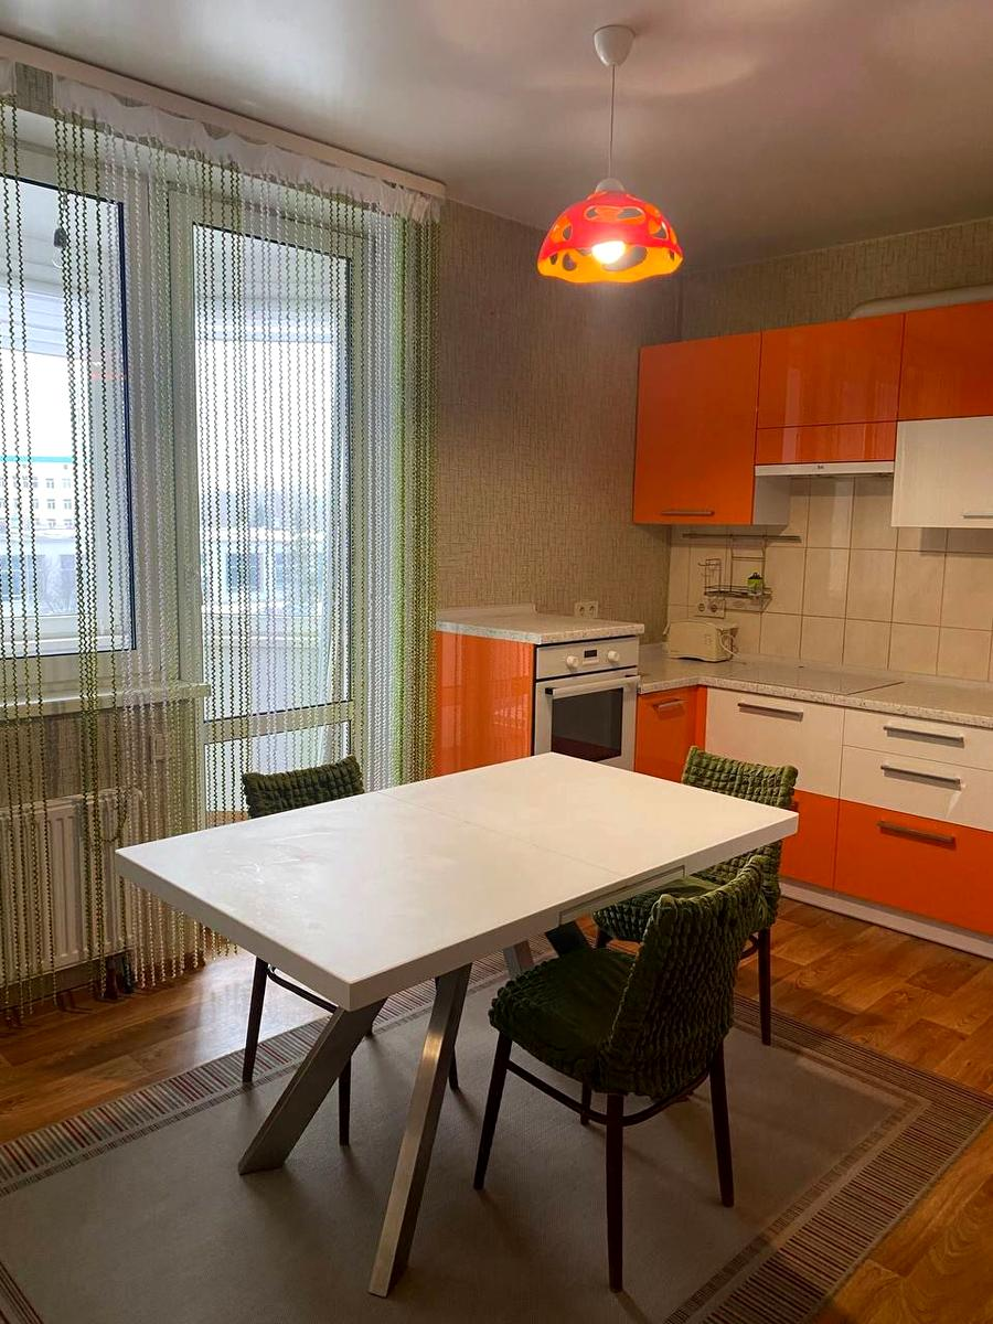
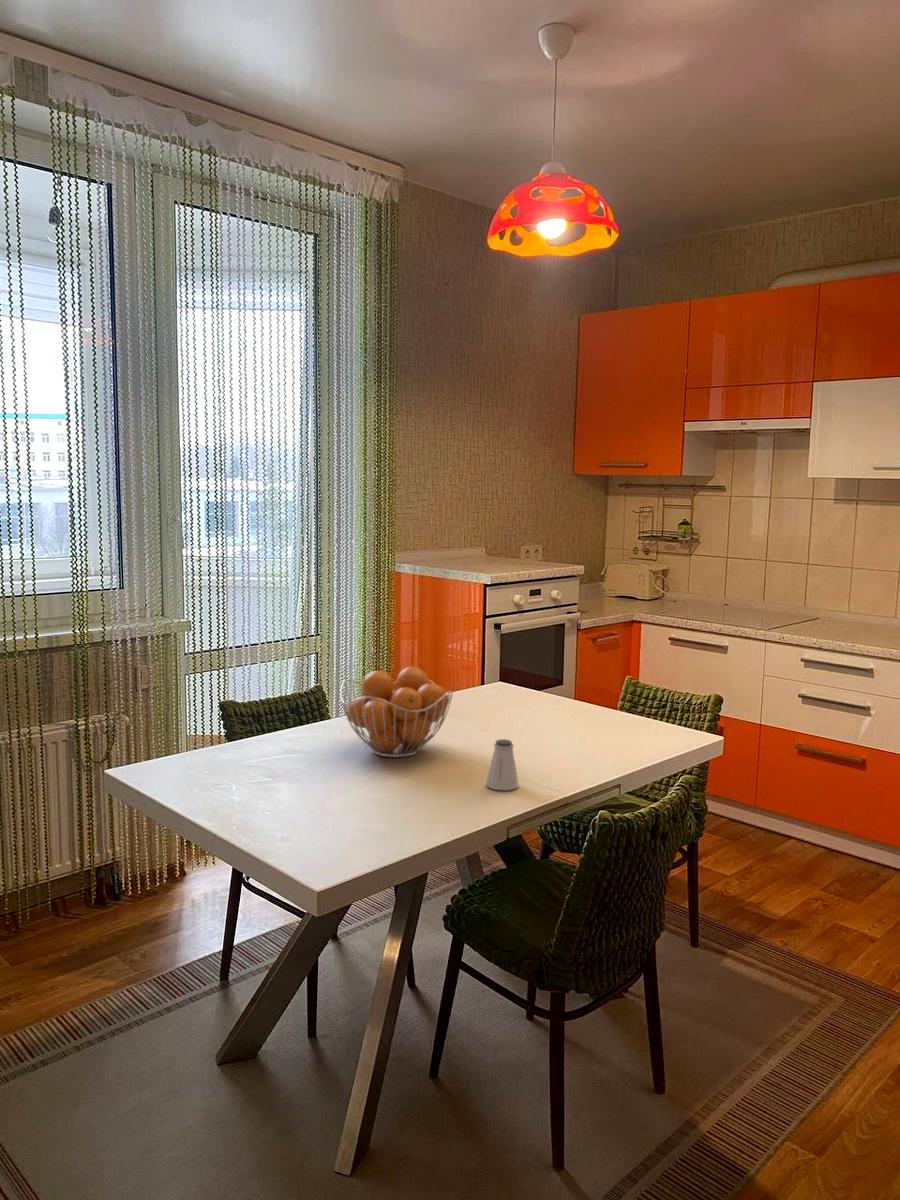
+ fruit basket (396, 710)
+ saltshaker (503, 763)
